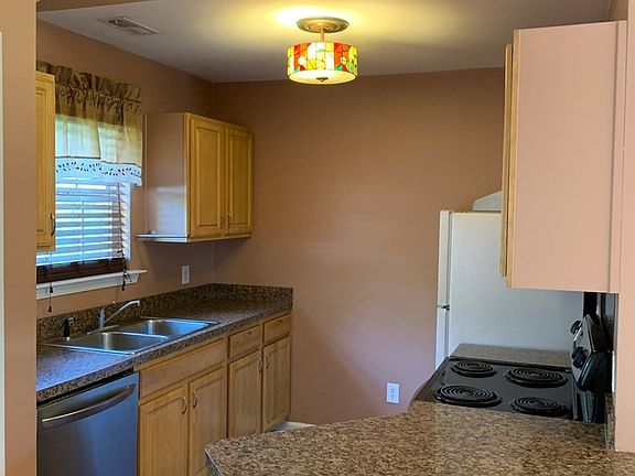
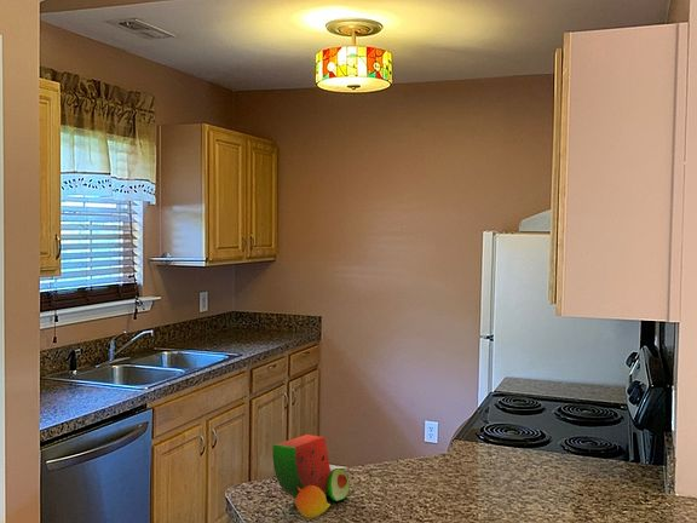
+ watermelon (316, 471)
